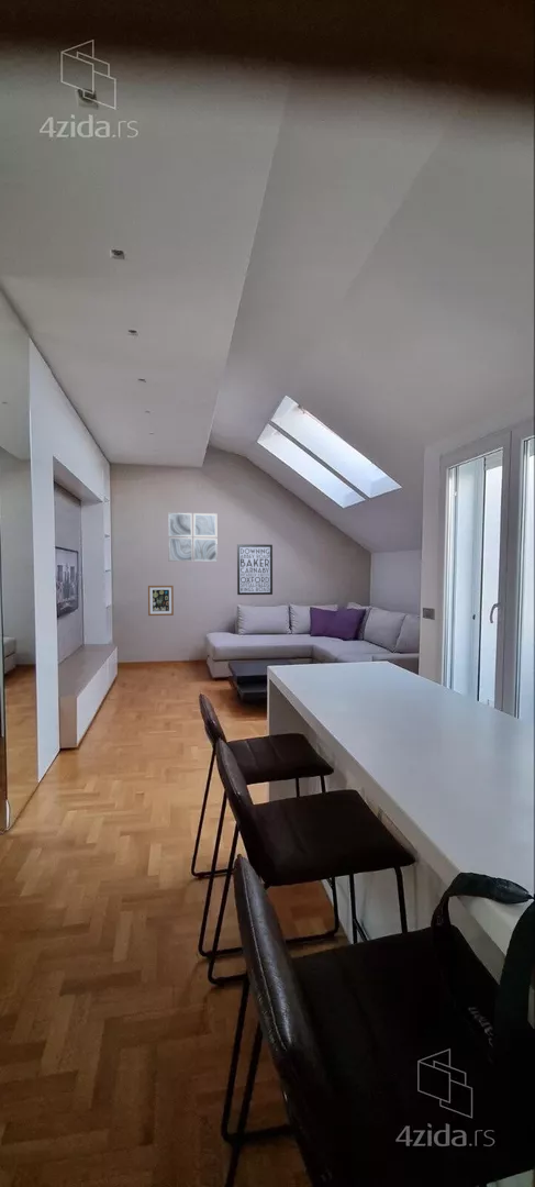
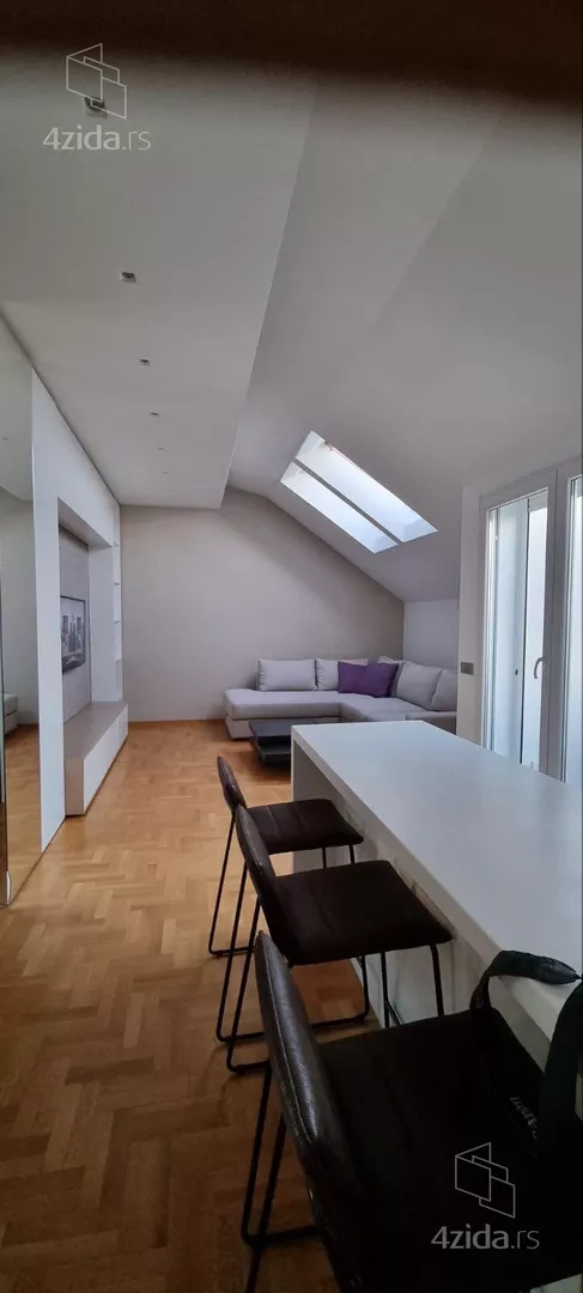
- wall art (193, 539)
- wall art (255, 569)
- wall art (160, 600)
